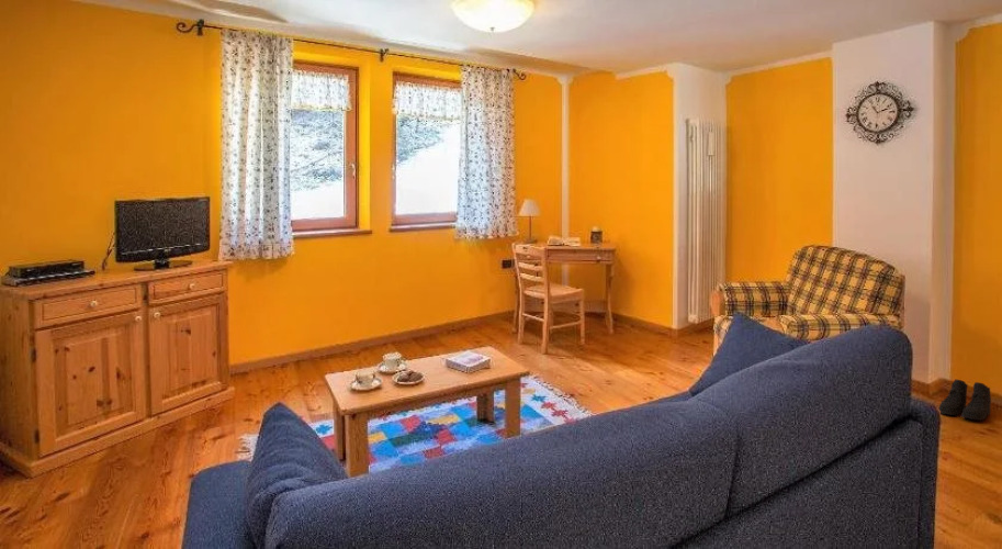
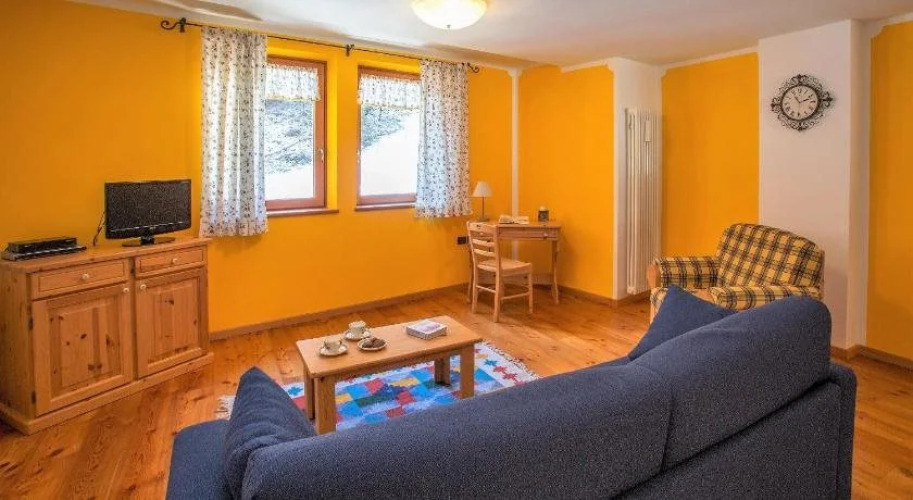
- boots (965, 397)
